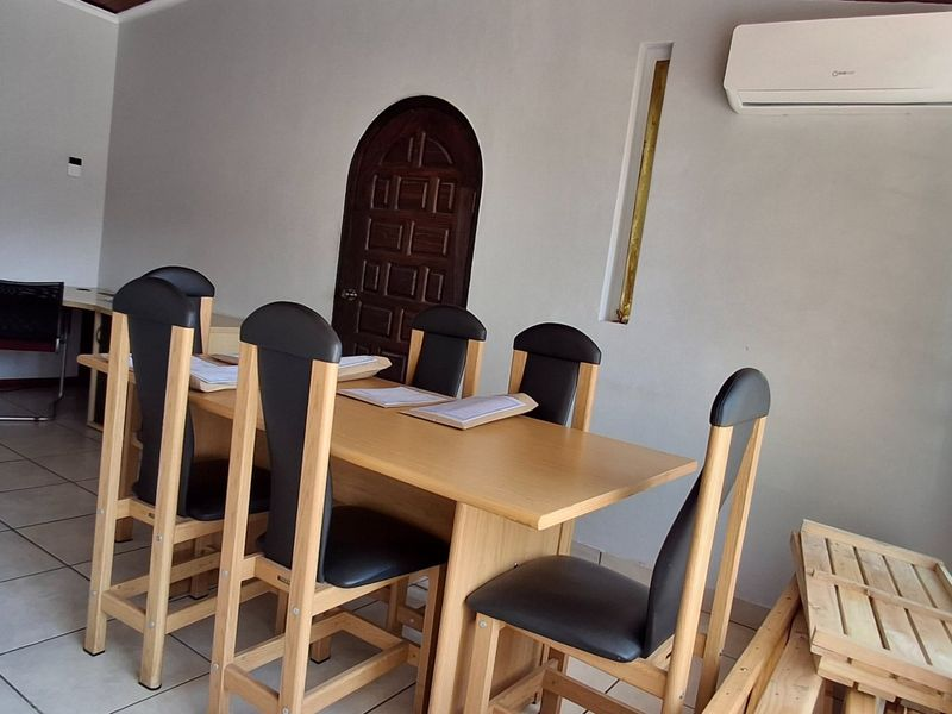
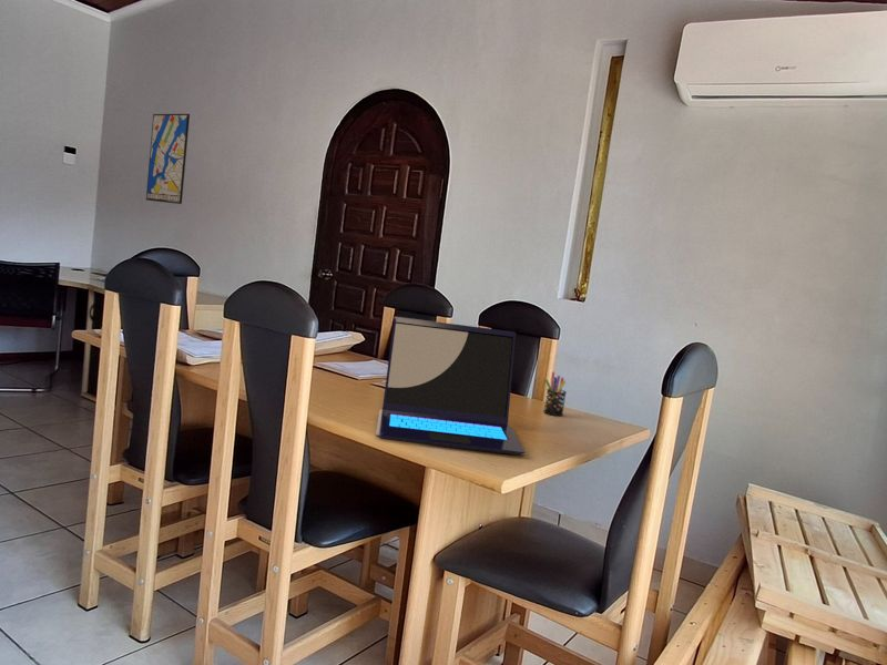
+ wall art (166, 157)
+ laptop (452, 380)
+ pen holder (553, 392)
